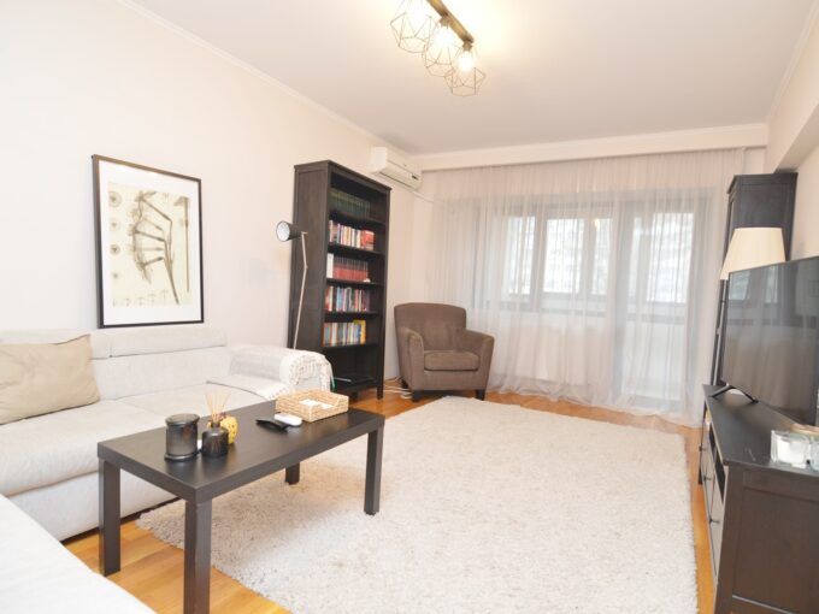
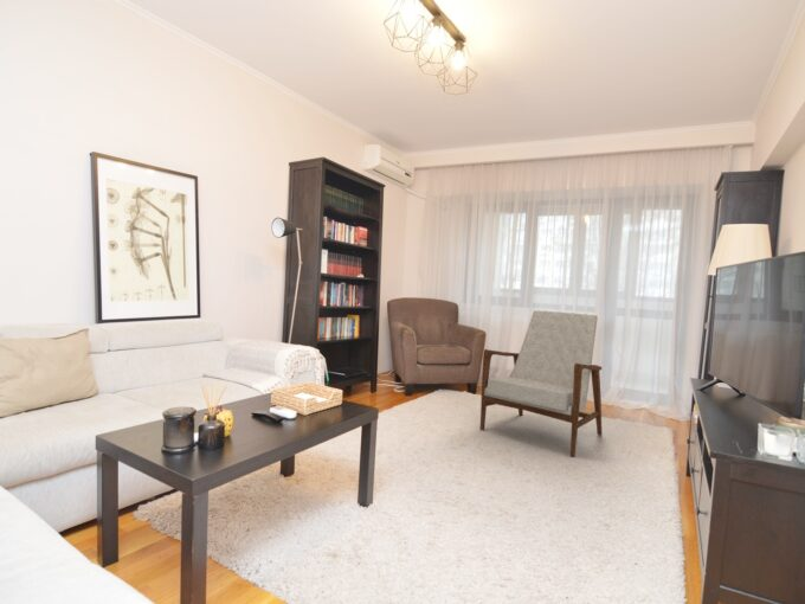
+ armchair (545, 373)
